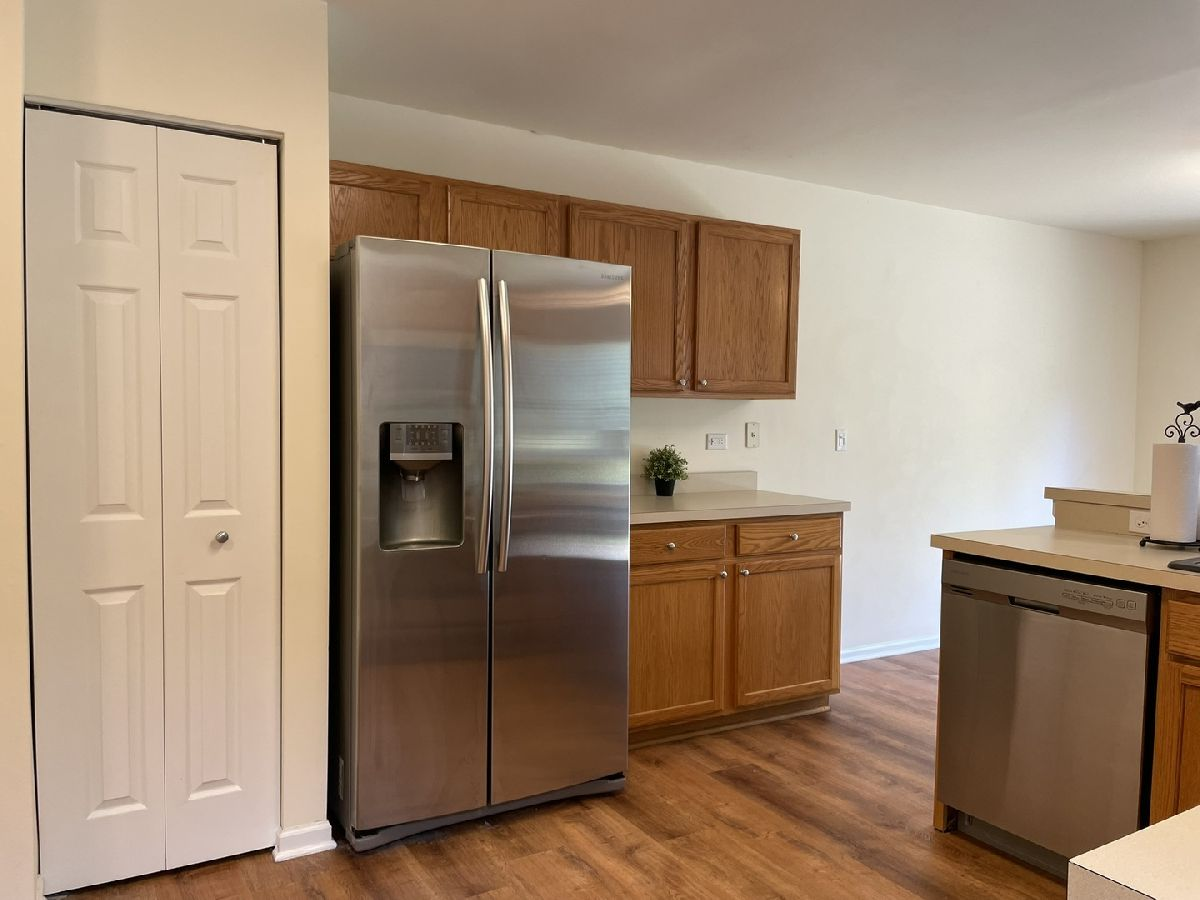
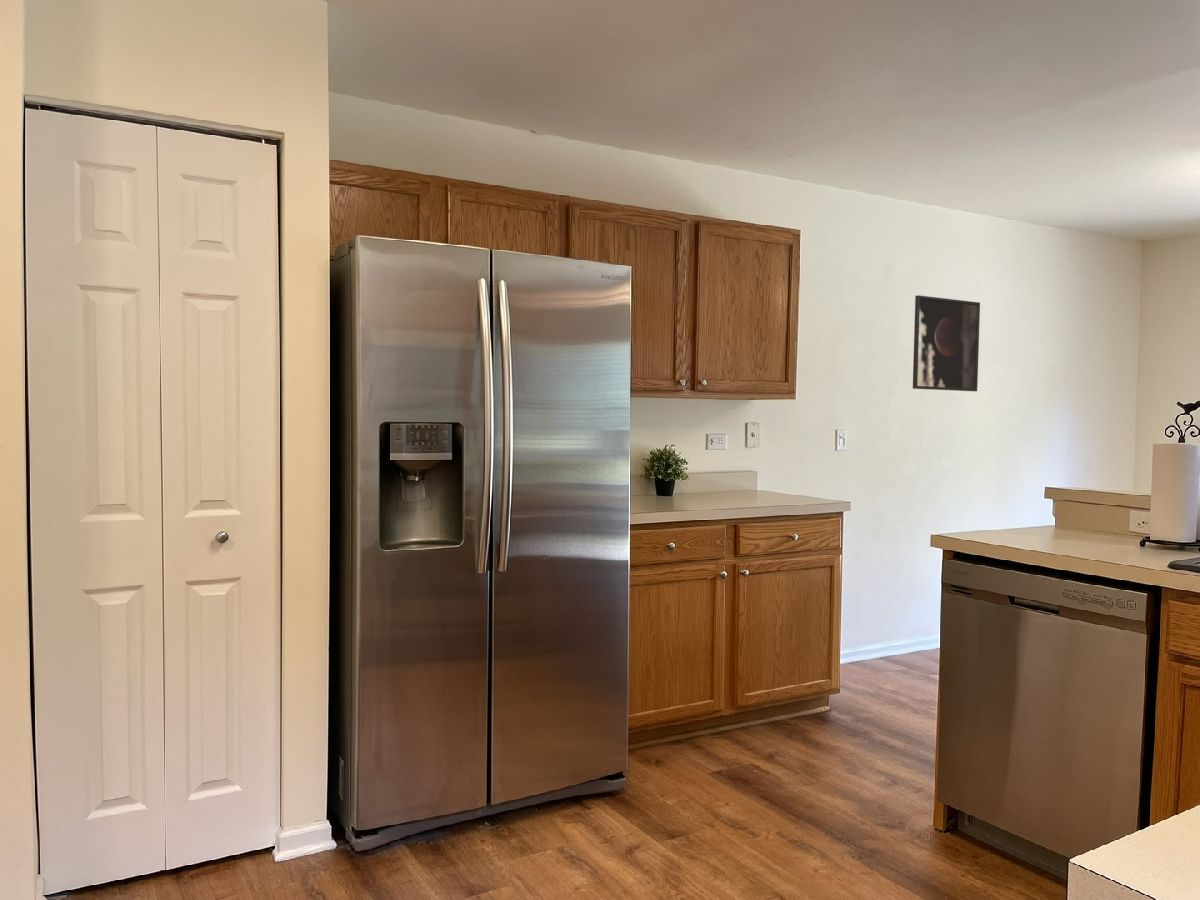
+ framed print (947, 344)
